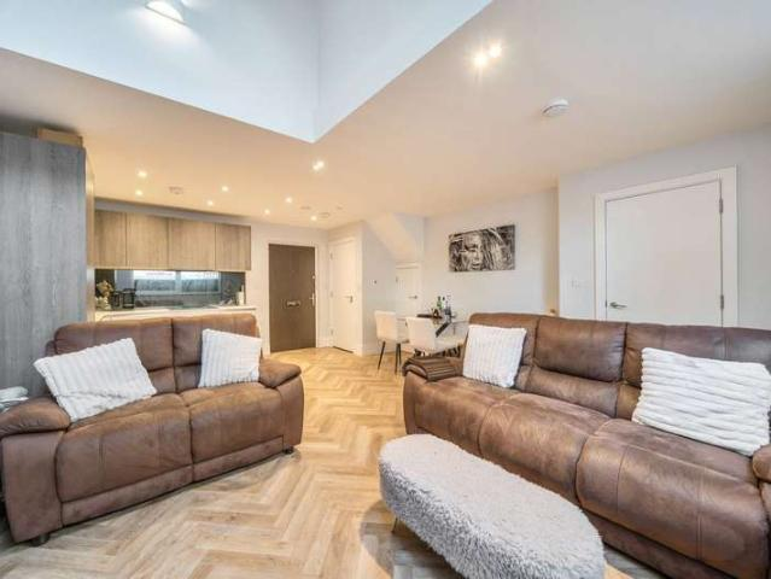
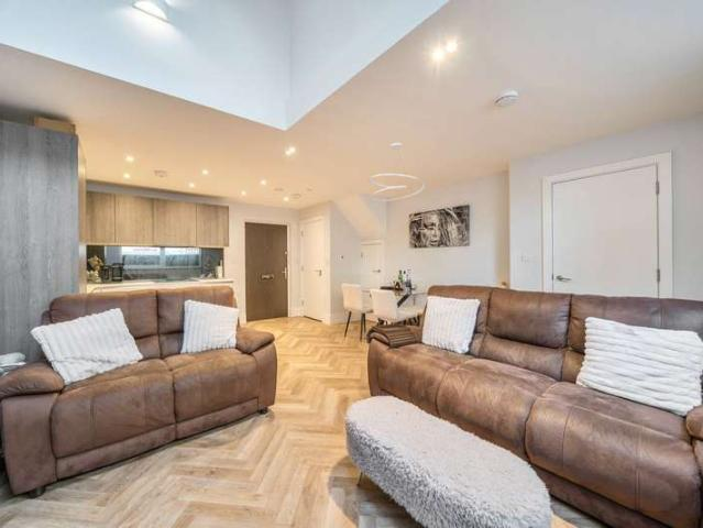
+ ceiling light fixture (396, 174)
